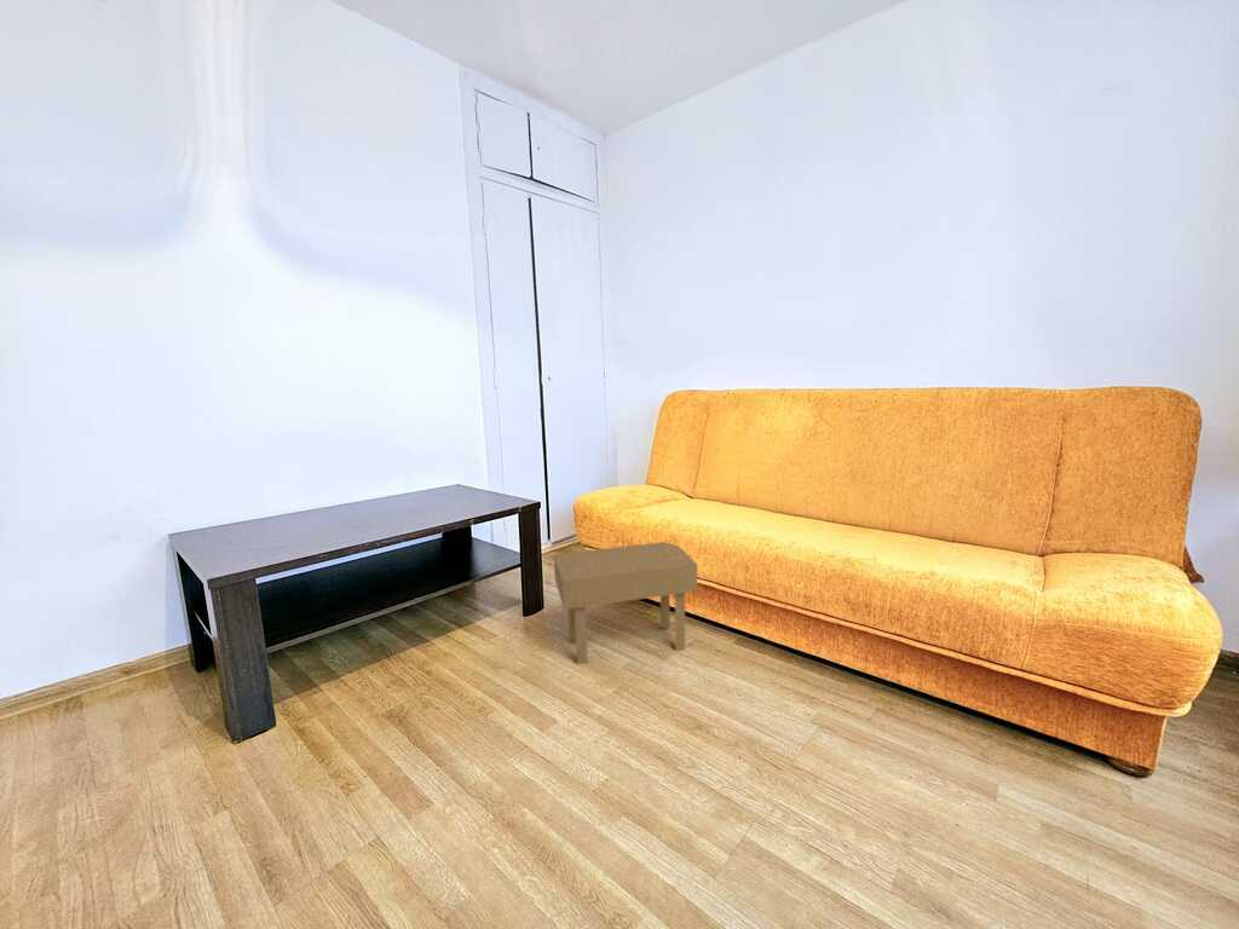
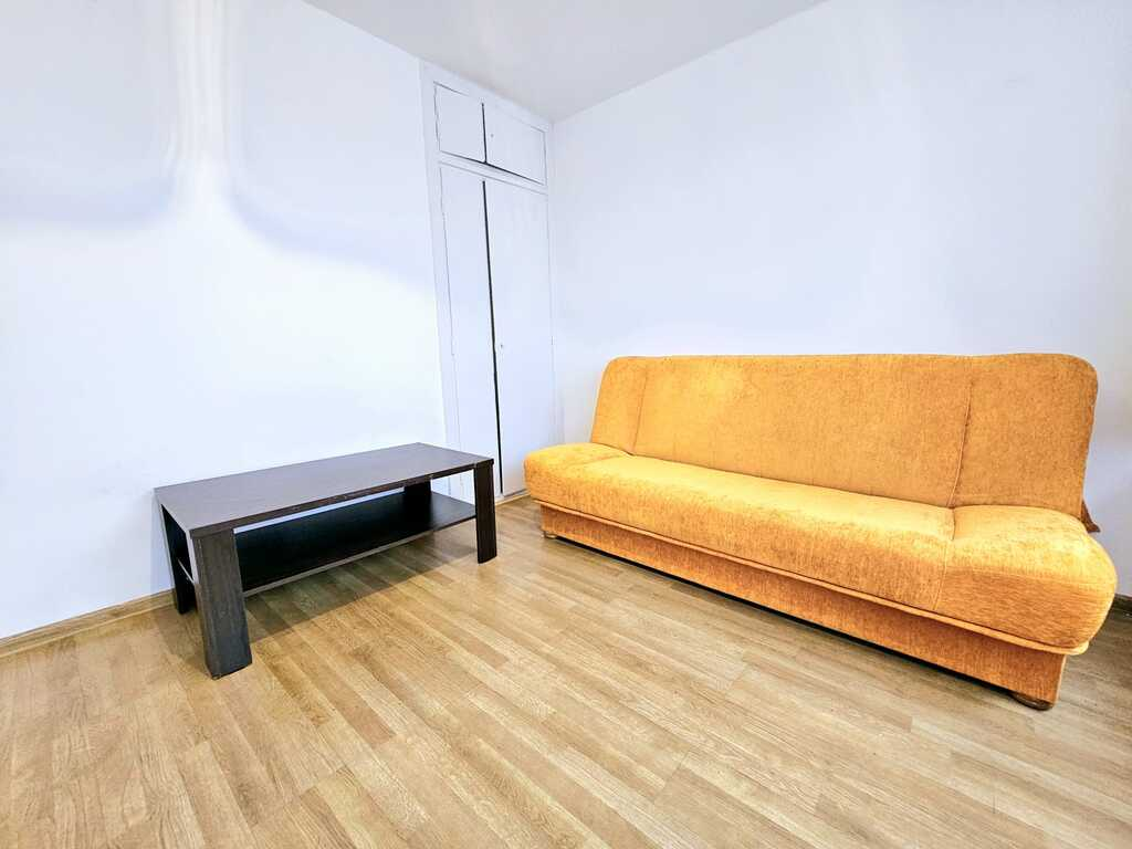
- side table (623, 600)
